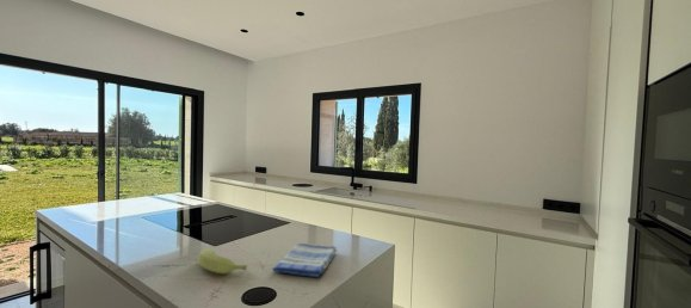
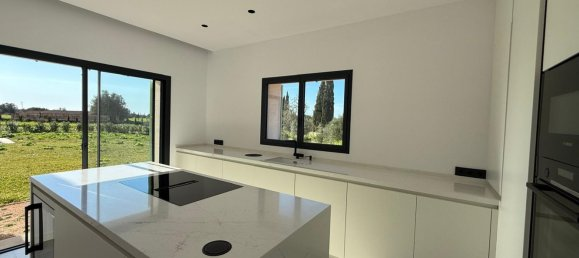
- banana (222, 258)
- dish towel (307, 257)
